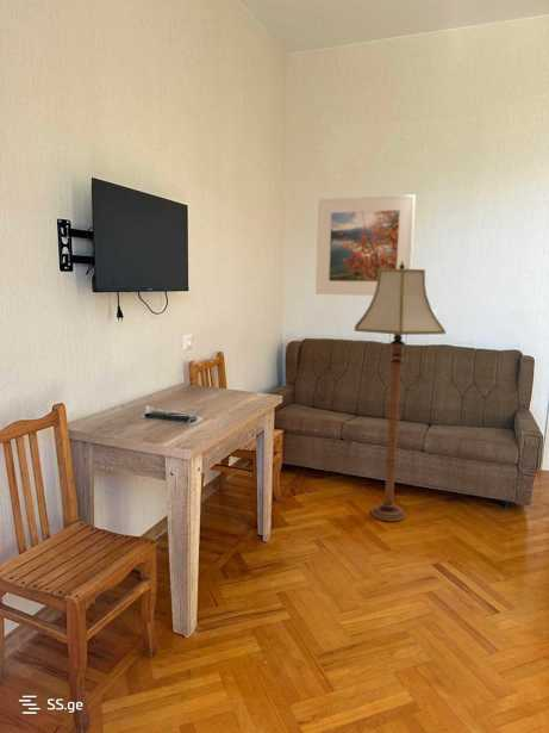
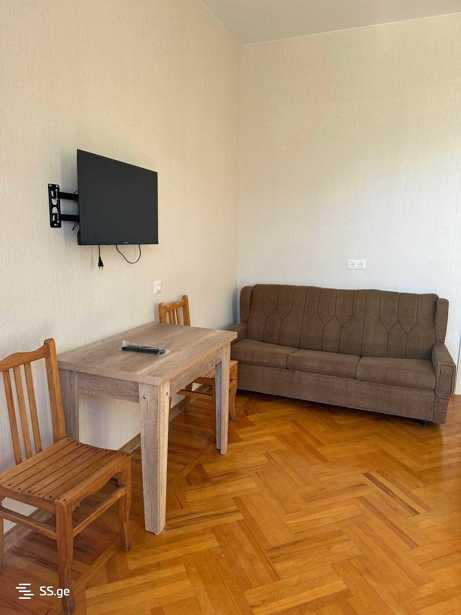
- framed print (363, 247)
- floor lamp (394, 392)
